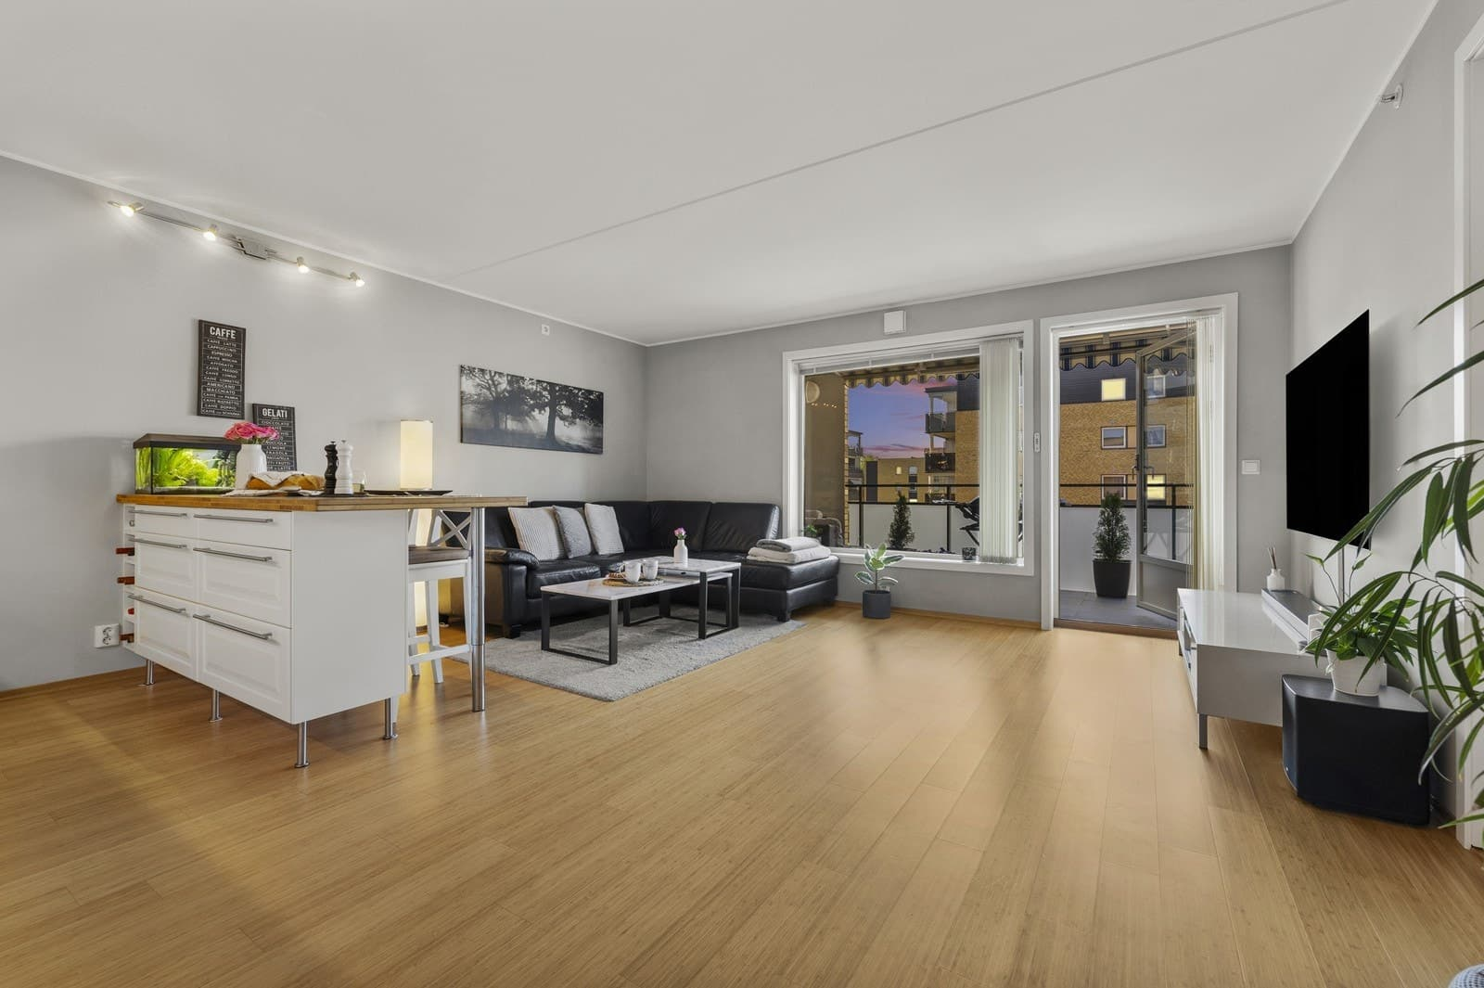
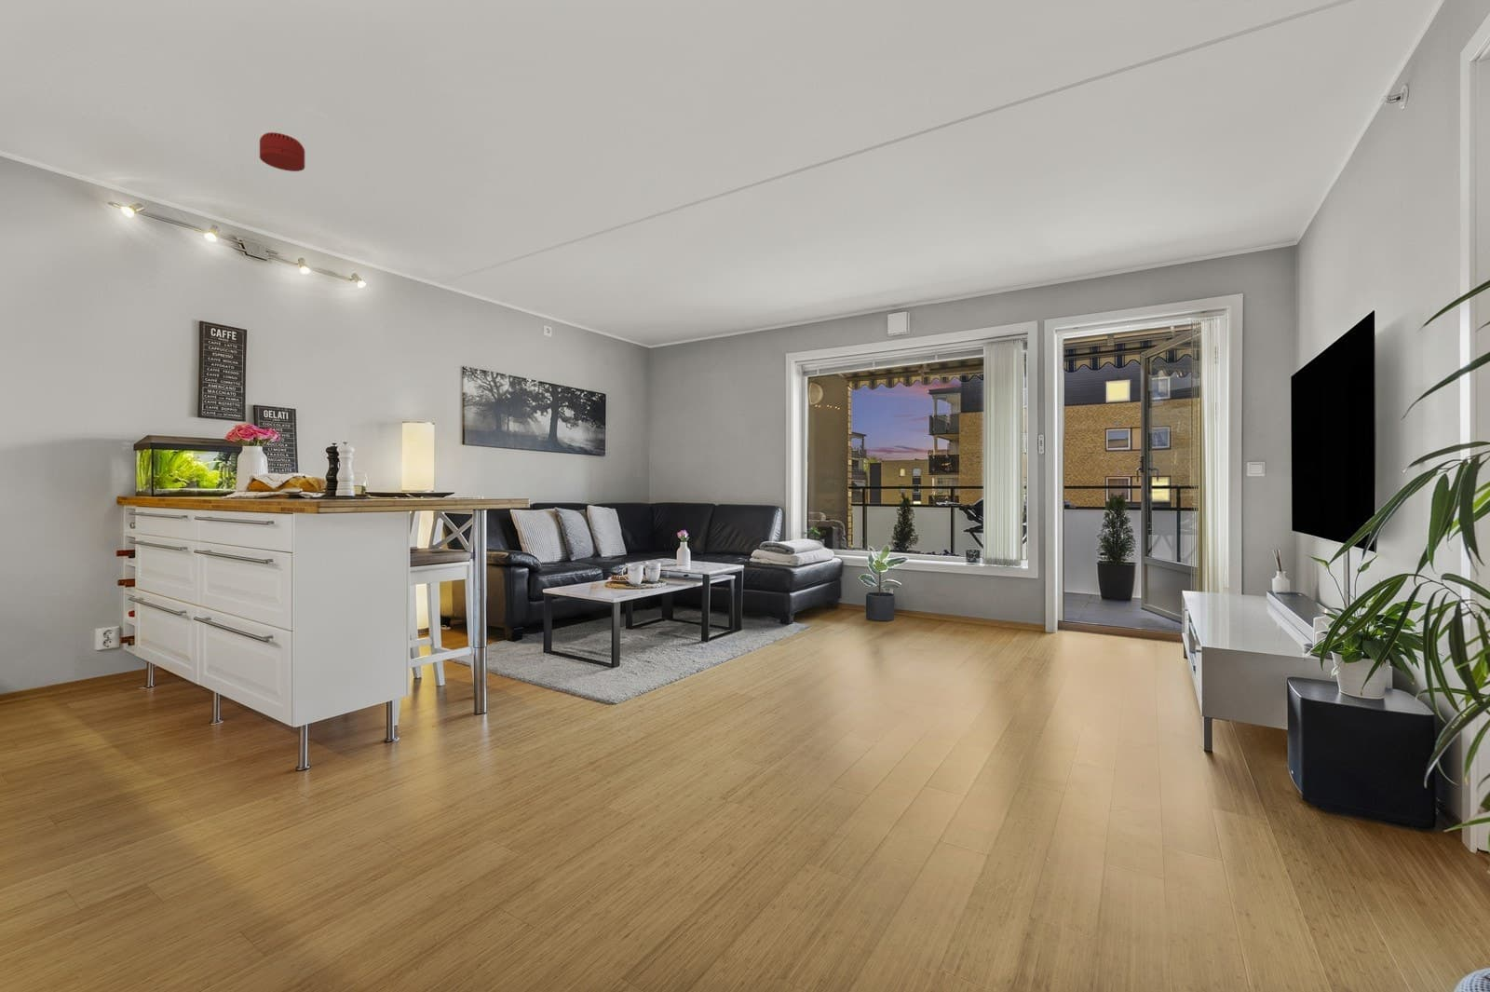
+ smoke detector (282, 151)
